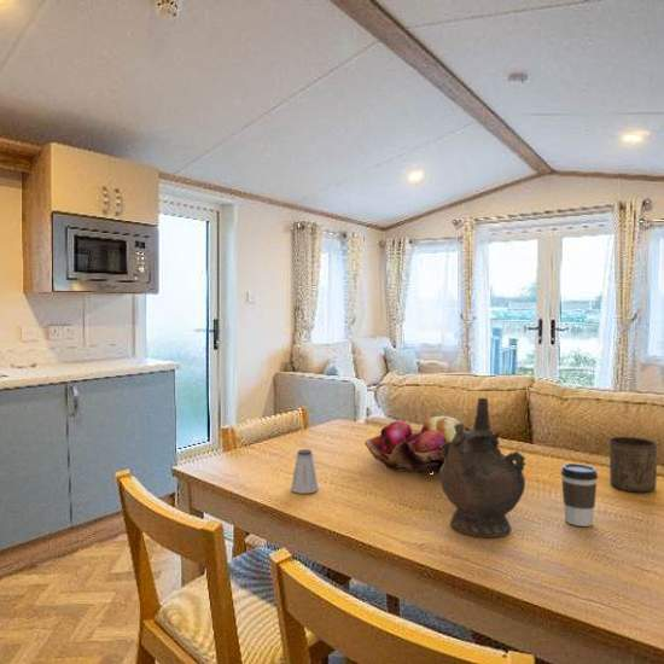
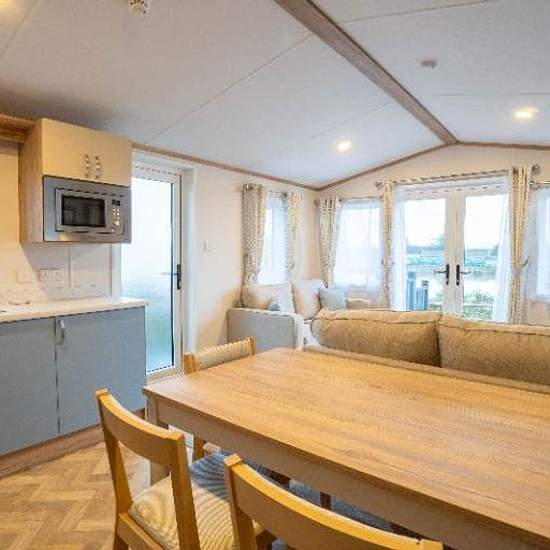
- saltshaker (304, 470)
- coffee cup (578, 494)
- cup (631, 464)
- fruit basket (426, 442)
- ceremonial vessel (478, 464)
